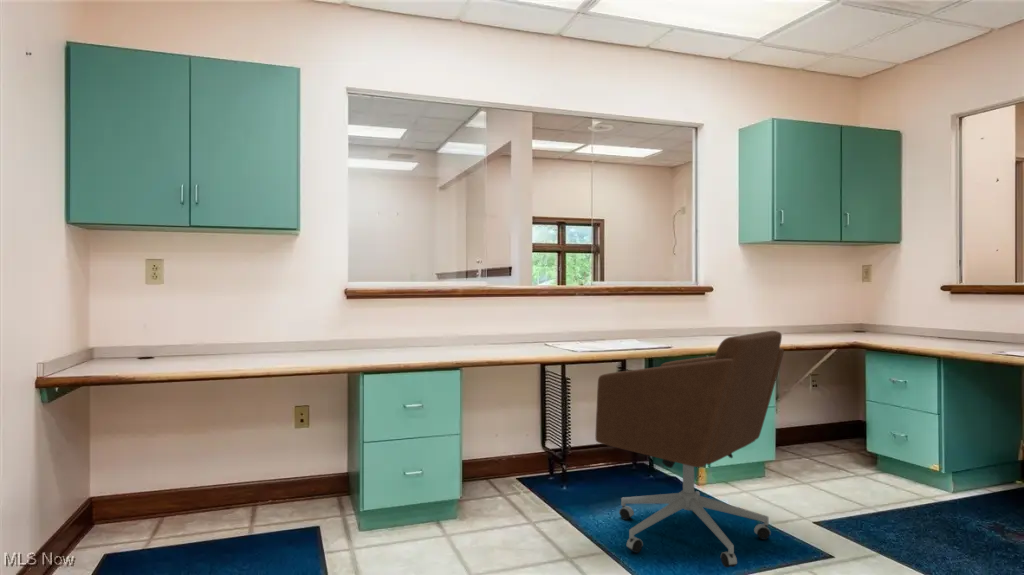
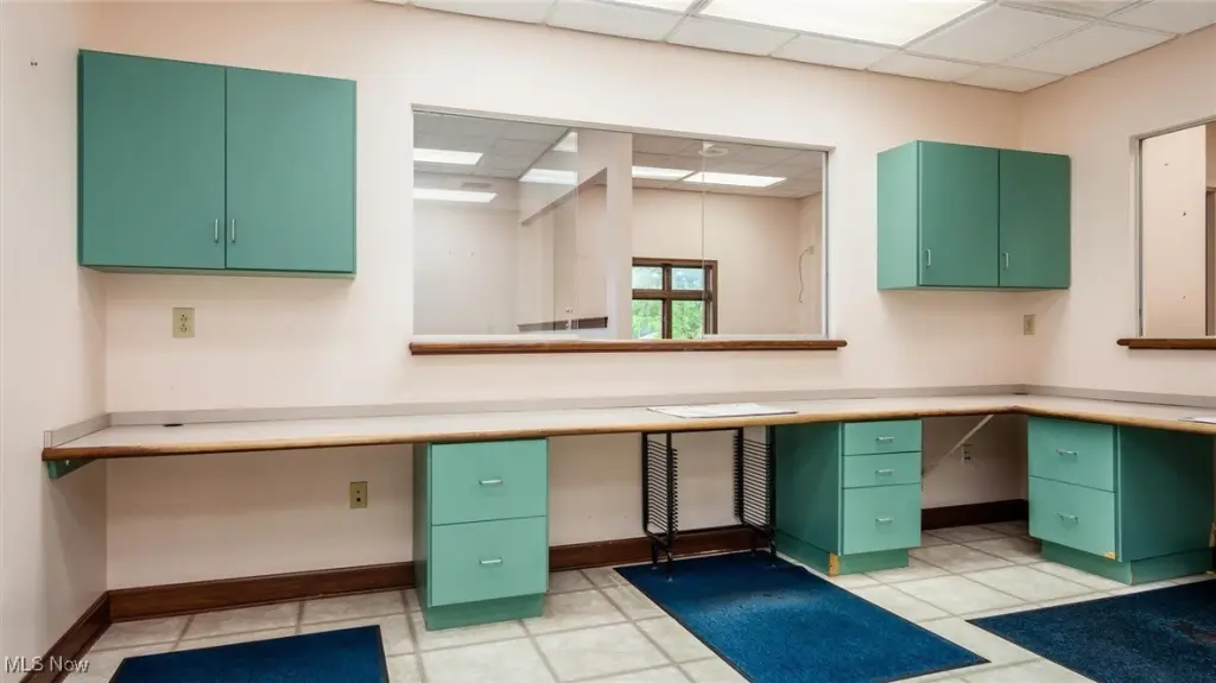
- office chair (690, 433)
